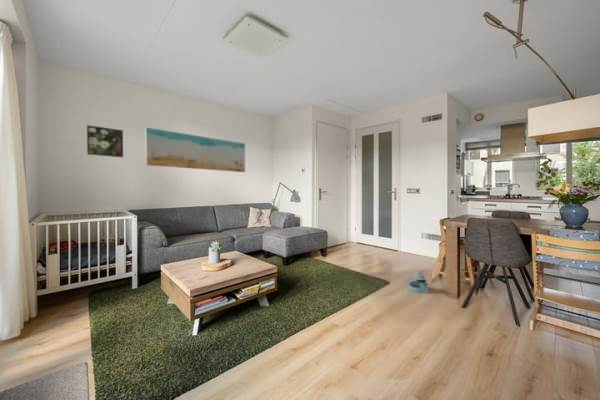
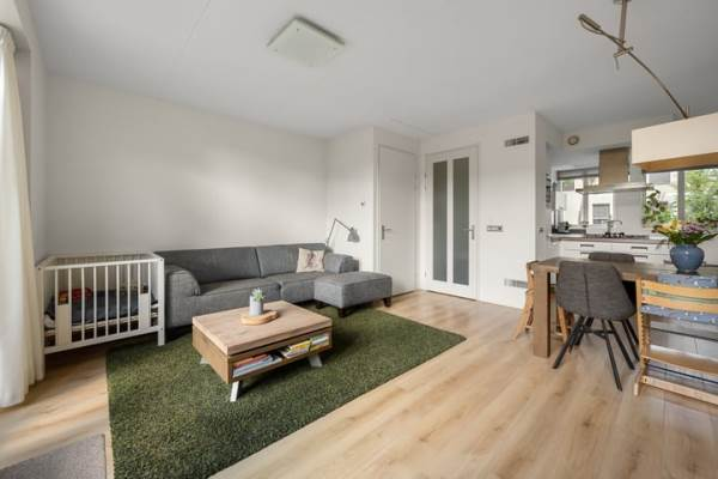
- wall art (201, 153)
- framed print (105, 141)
- stacking toy (418, 279)
